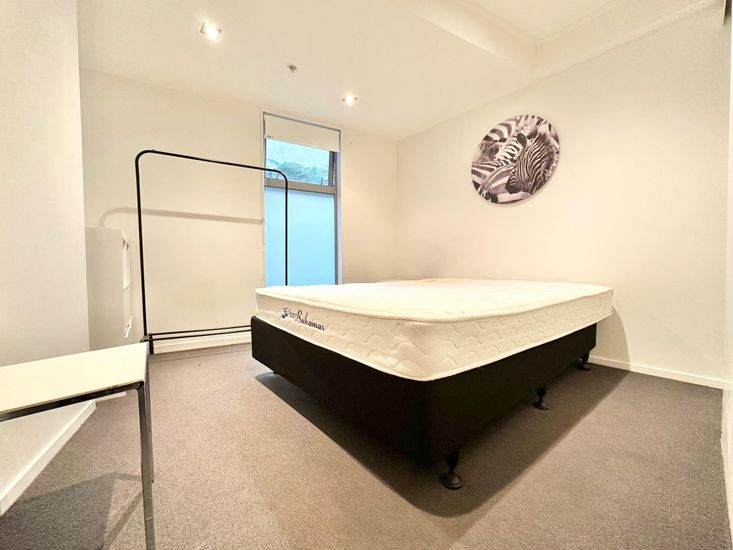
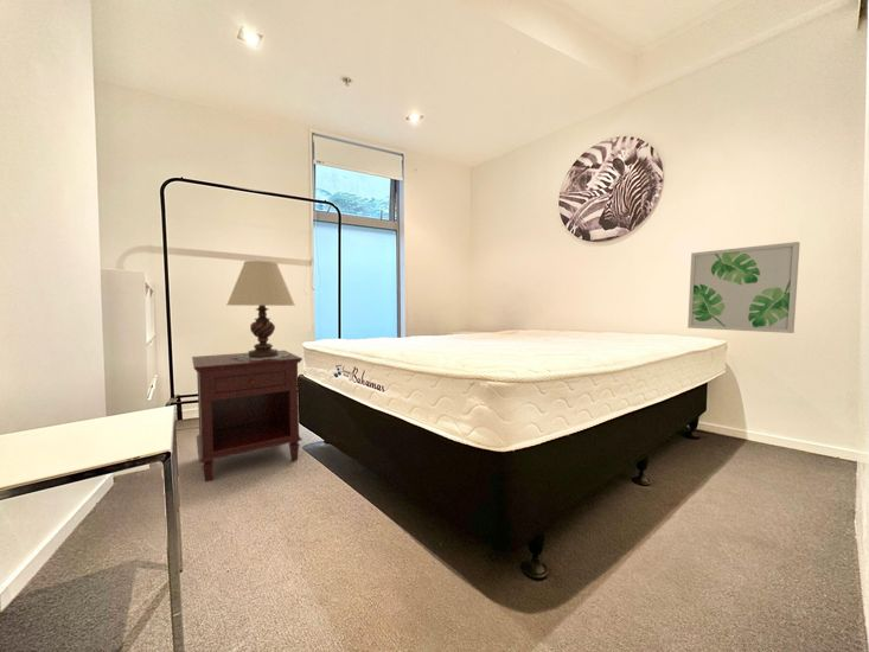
+ wall art (737, 289)
+ nightstand (248, 408)
+ table lamp (262, 309)
